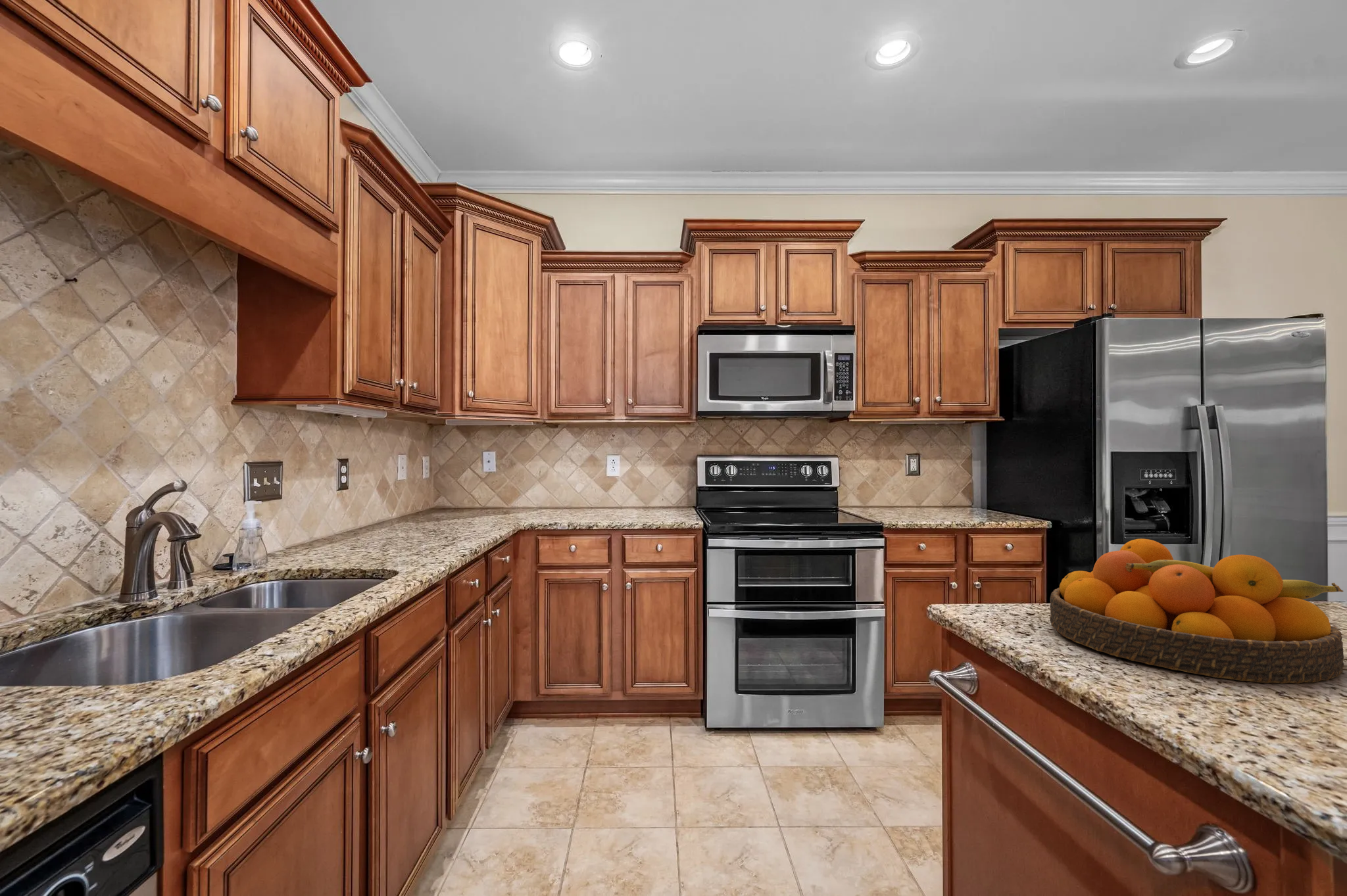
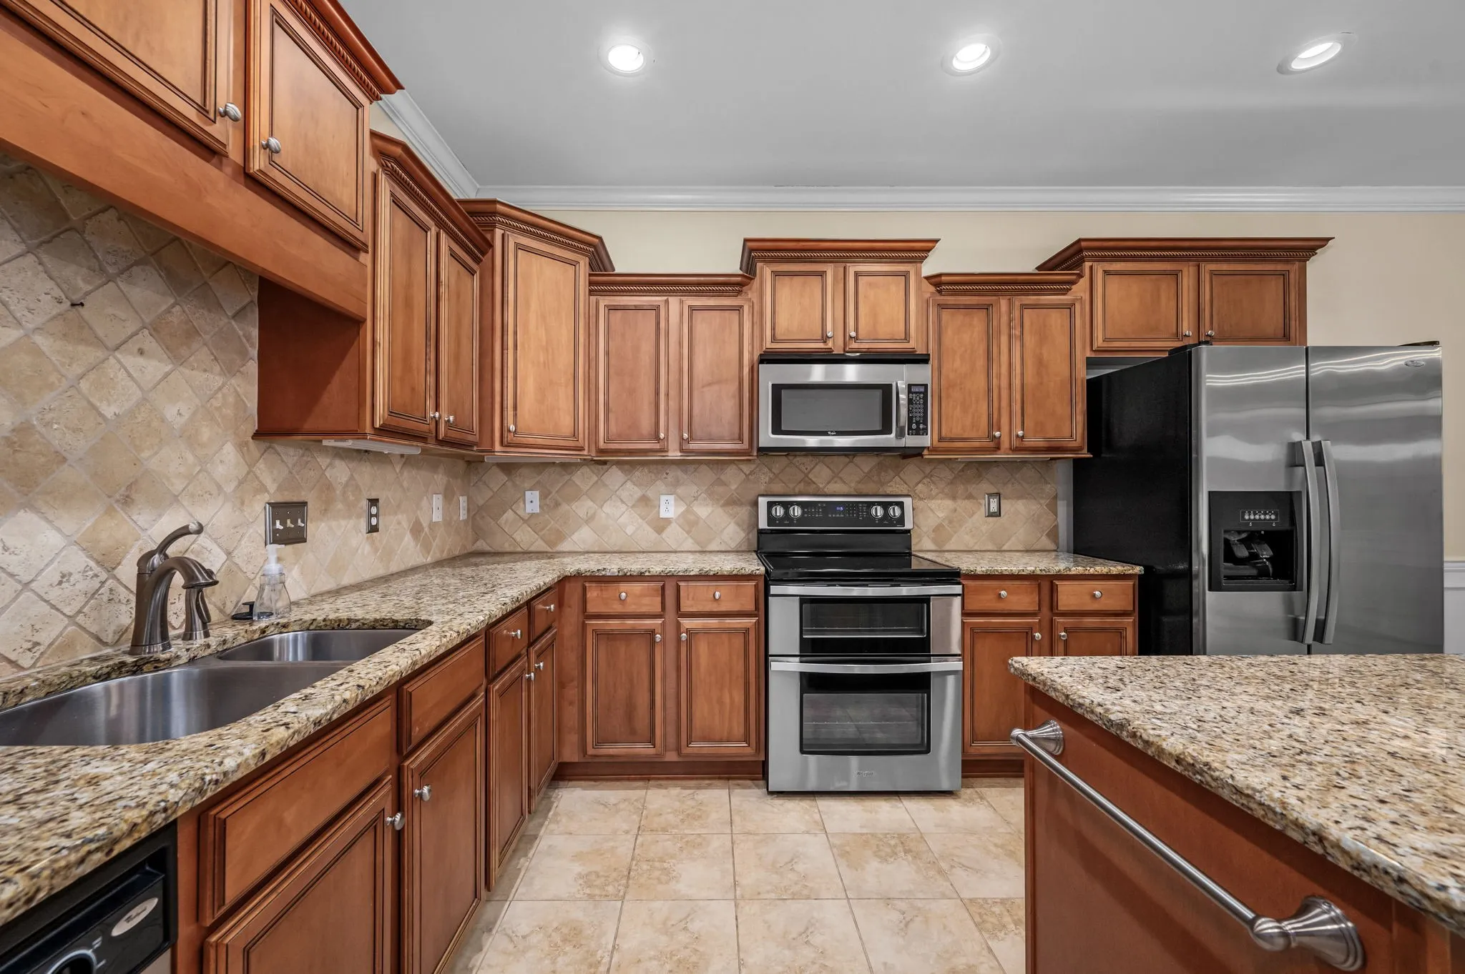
- fruit bowl (1177, 594)
